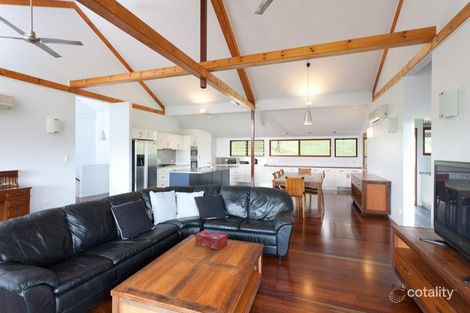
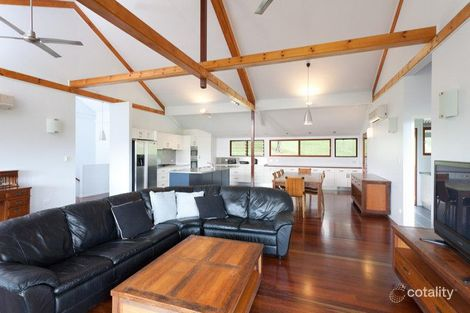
- tissue box (211, 239)
